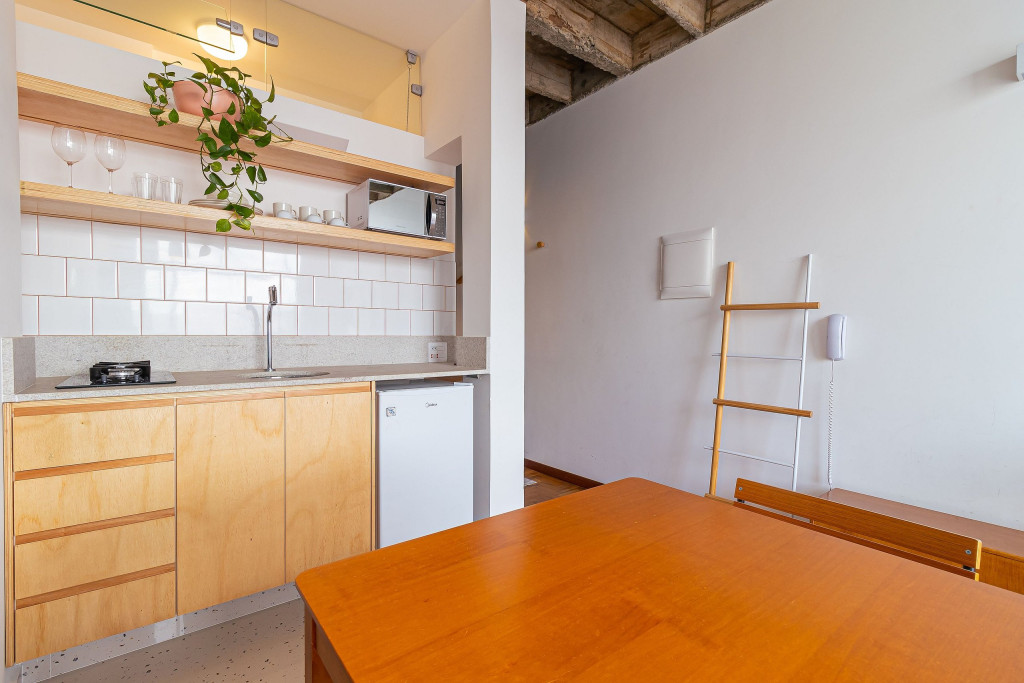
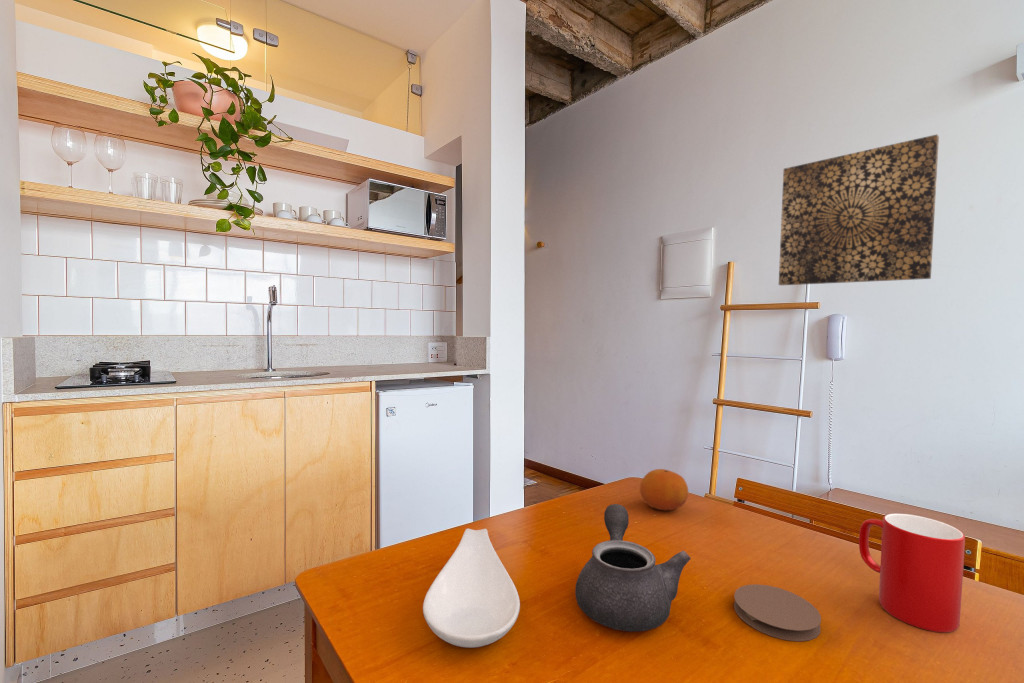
+ cup (909, 563)
+ wall art (850, 218)
+ fruit (664, 489)
+ coaster (775, 610)
+ spoon rest (472, 576)
+ teapot (626, 560)
